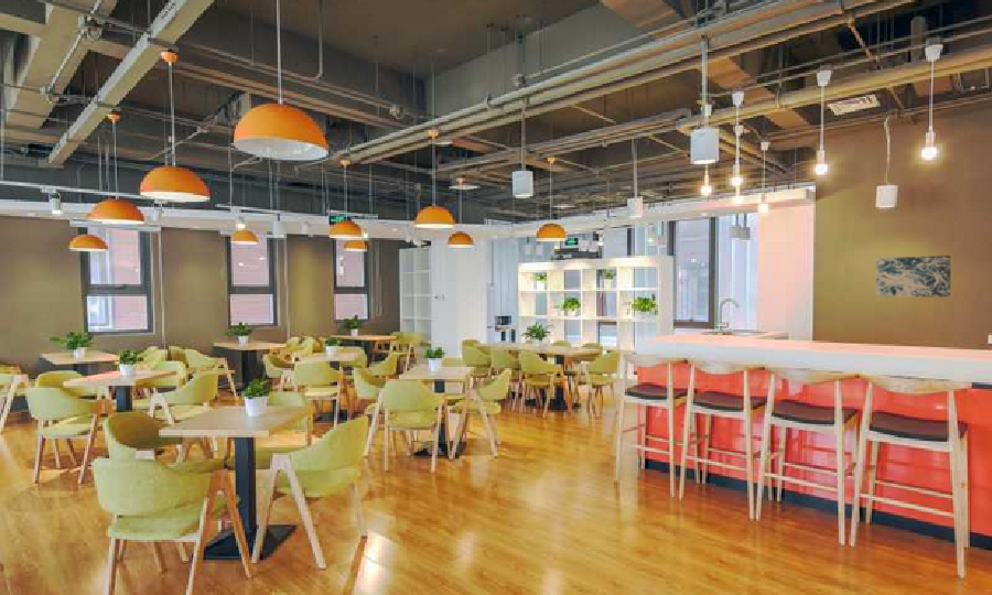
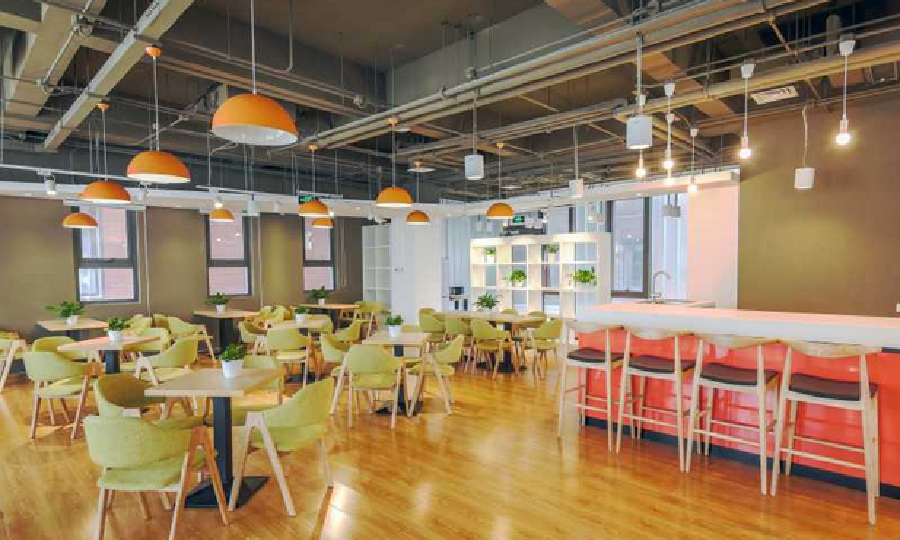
- wall art (912, 277)
